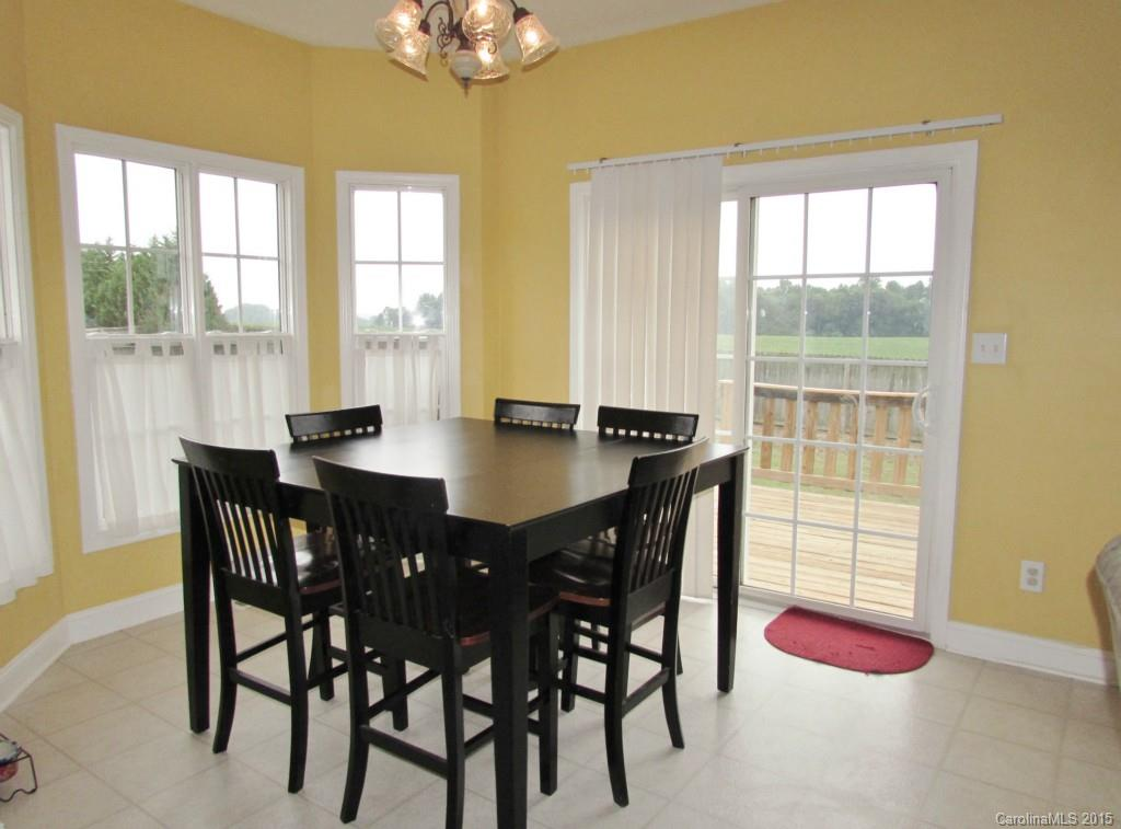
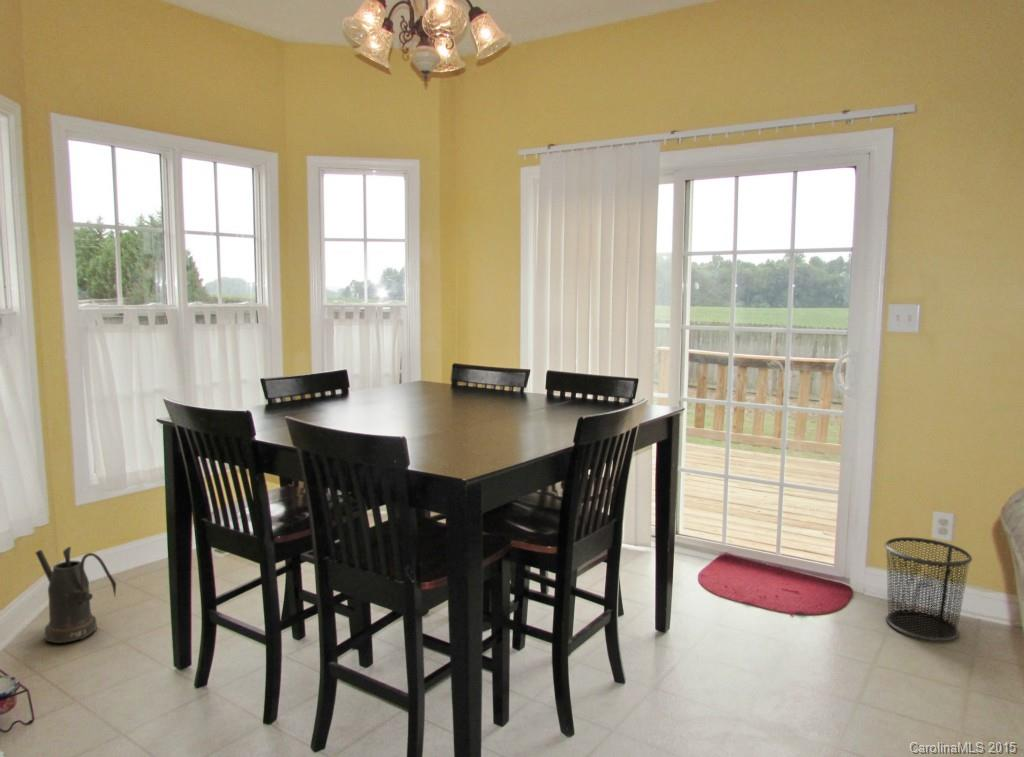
+ waste bin (924, 587)
+ watering can (76, 593)
